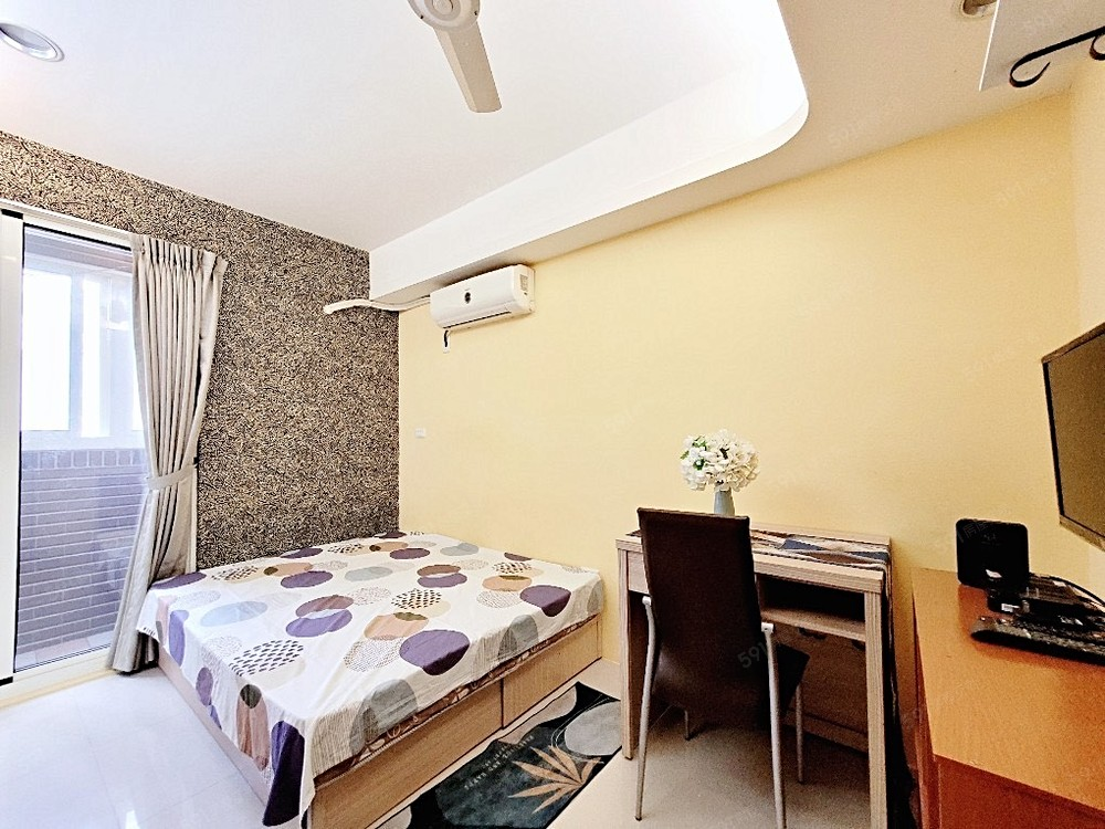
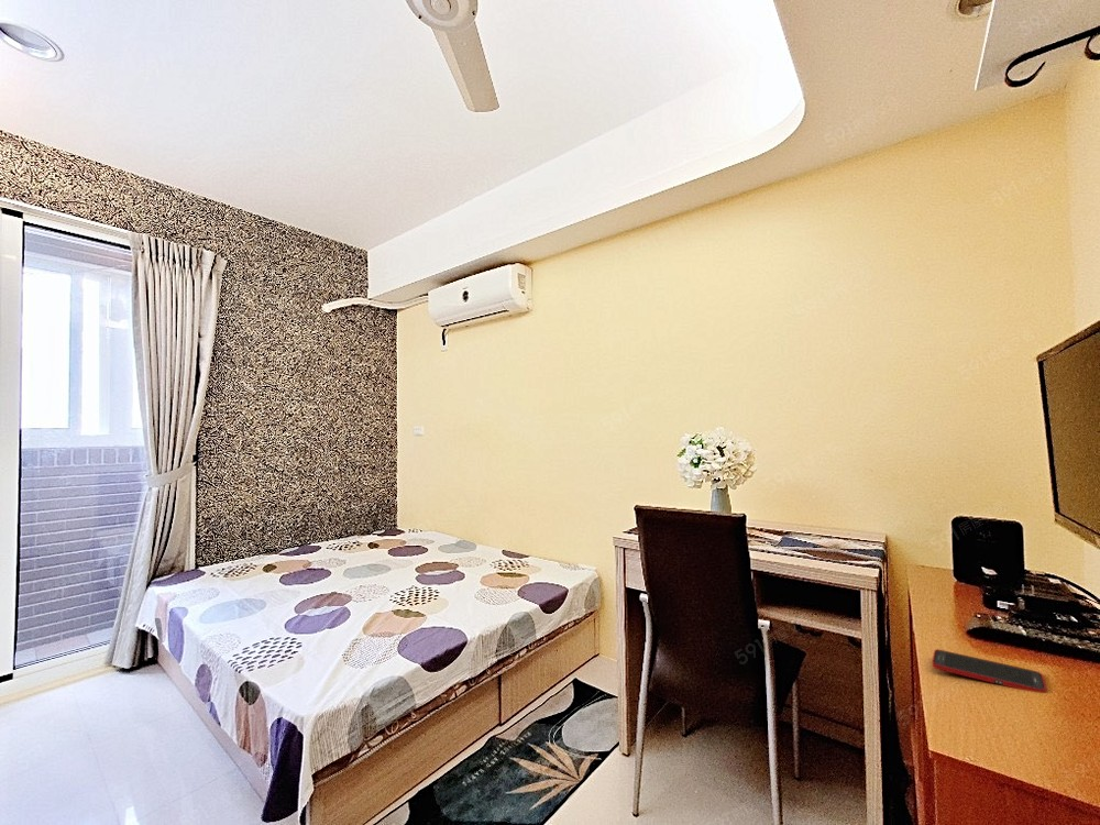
+ cell phone (986, 670)
